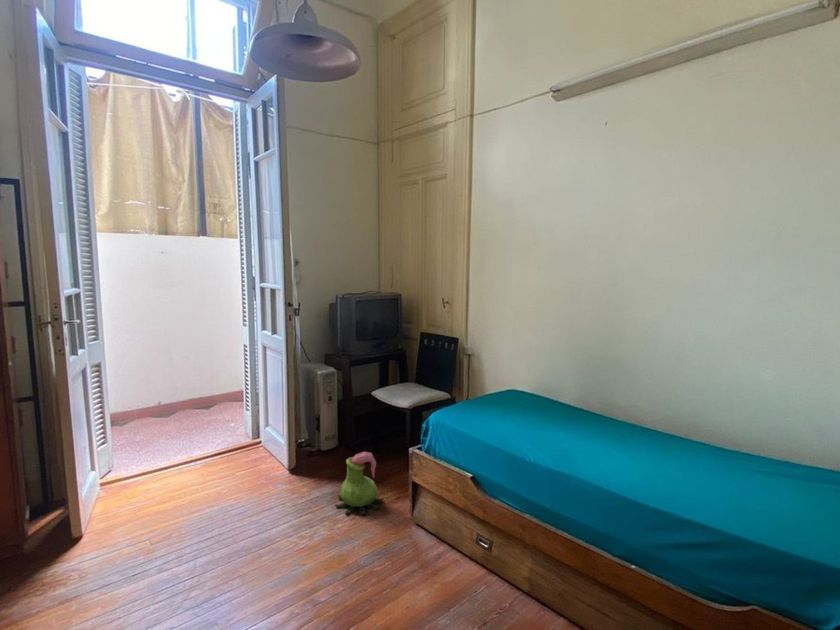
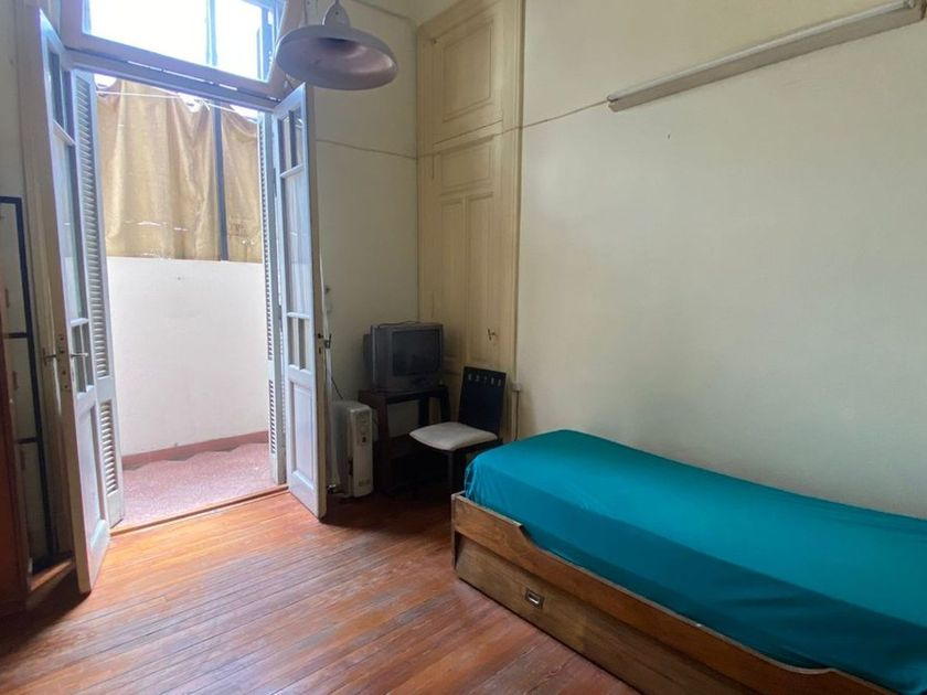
- decorative plant (359, 478)
